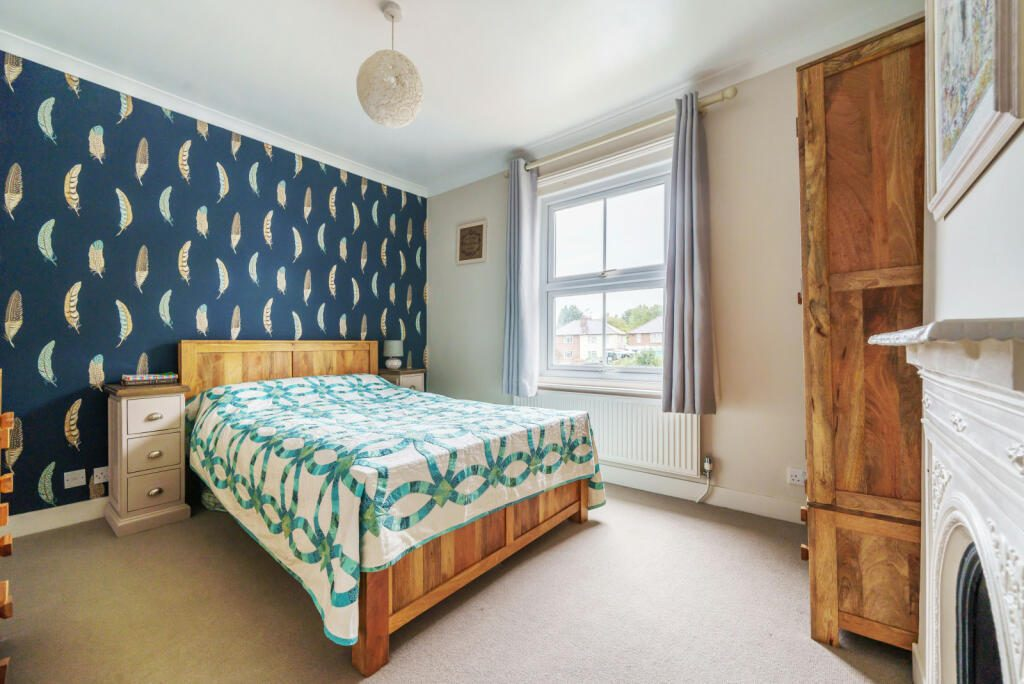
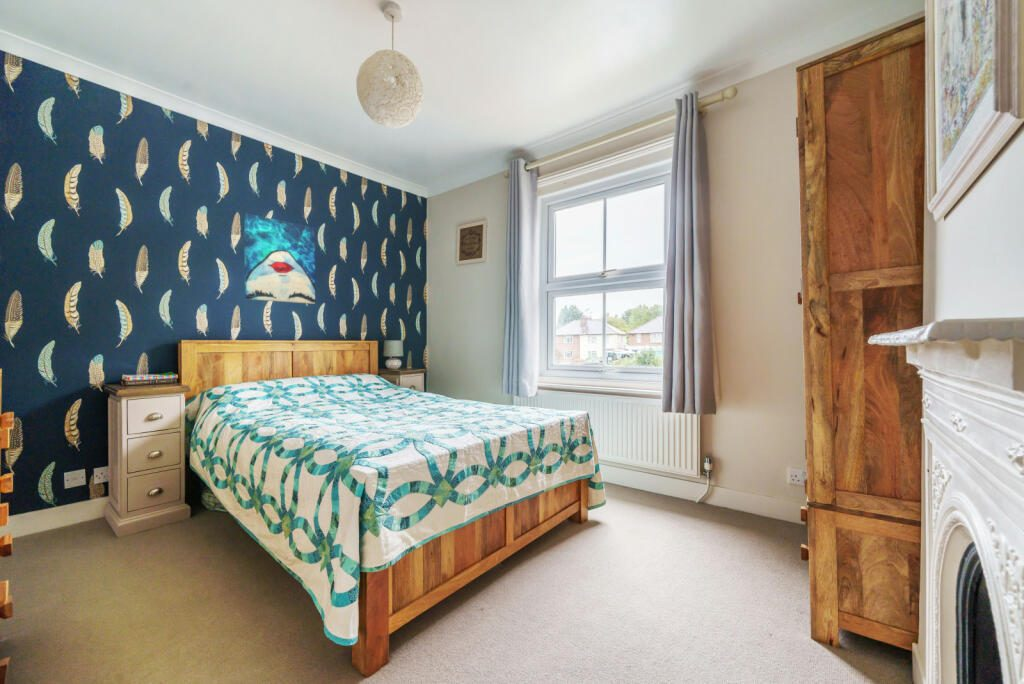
+ wall art (281, 261)
